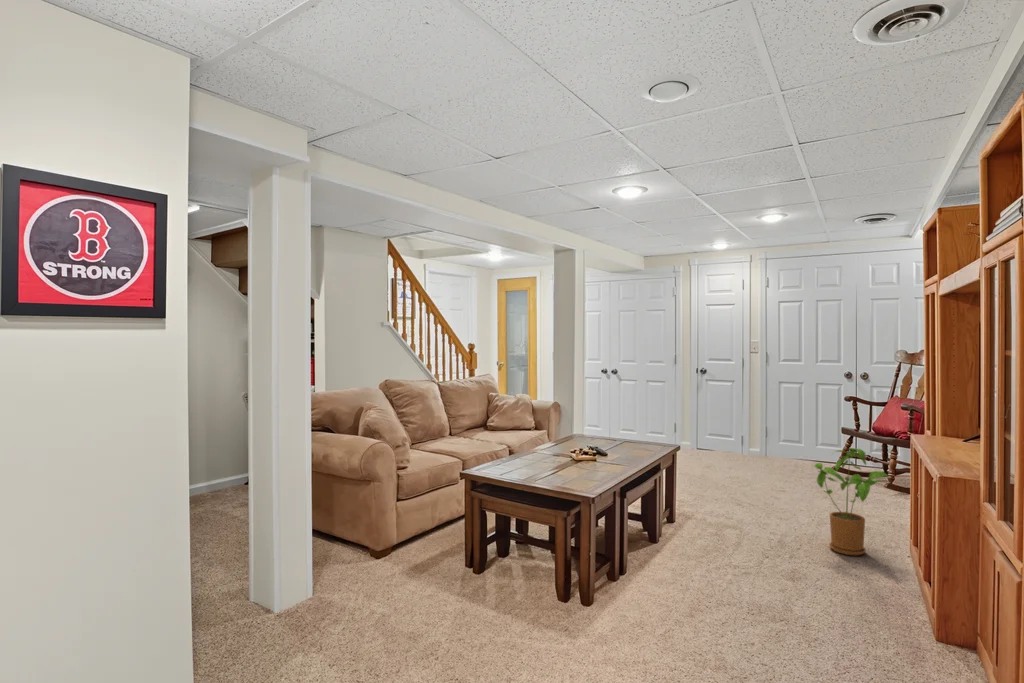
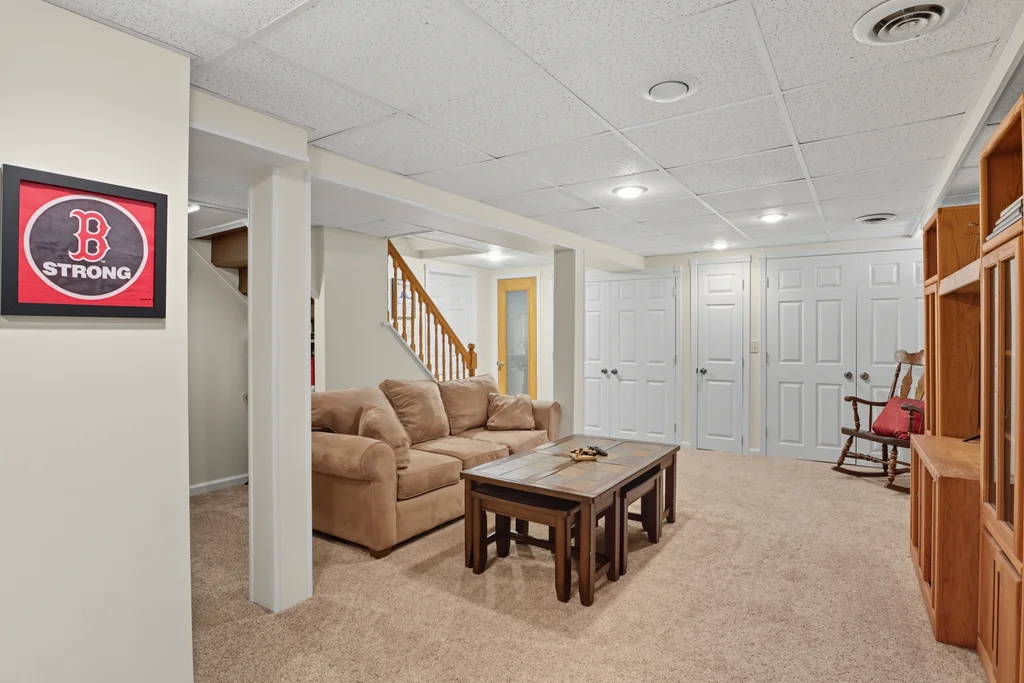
- house plant (852, 501)
